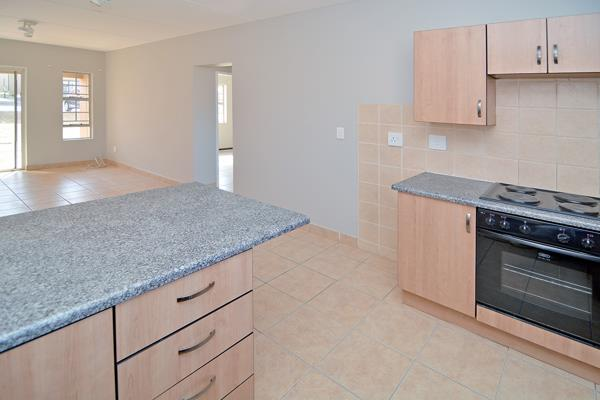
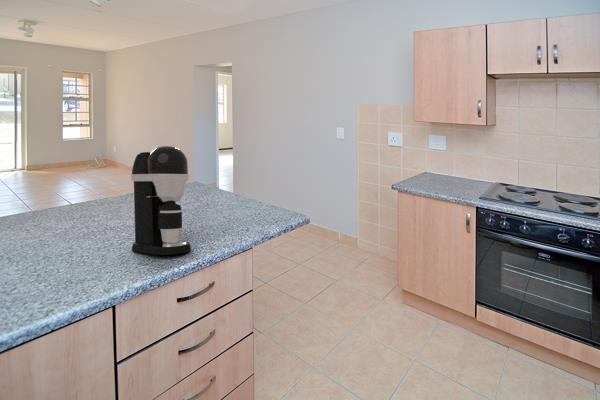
+ coffee maker (160, 198)
